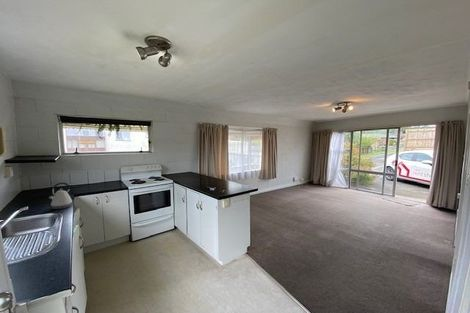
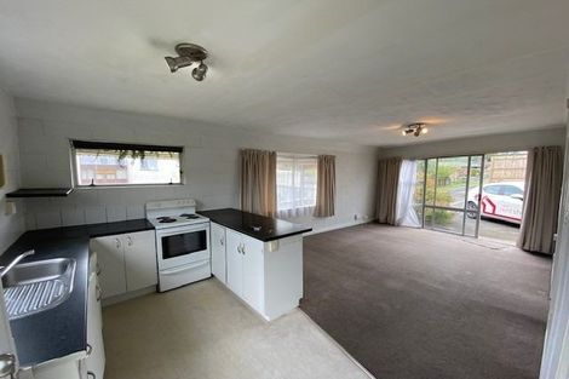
- kettle (60, 195)
